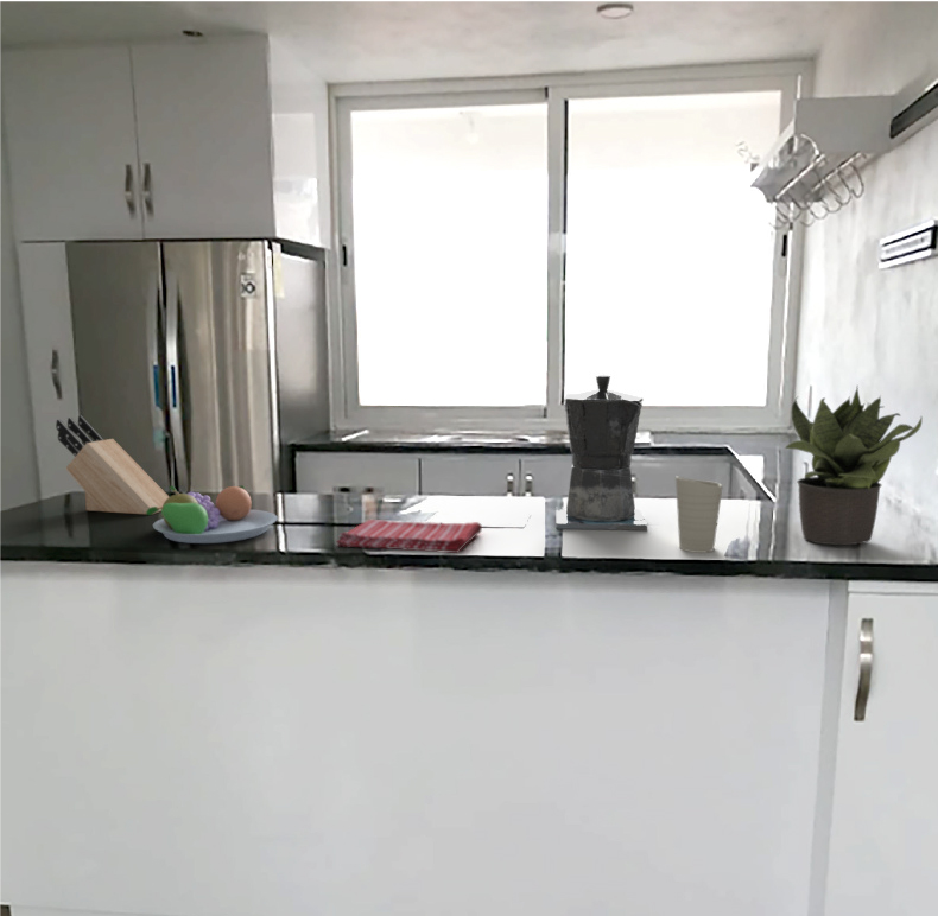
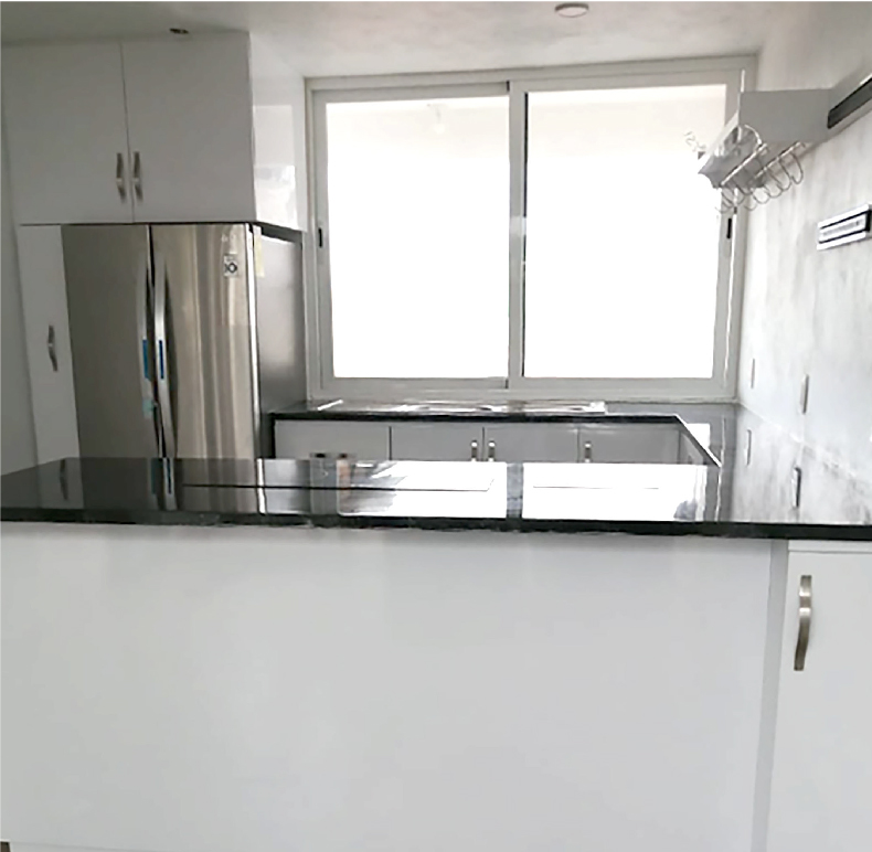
- fruit bowl (210, 509)
- knife block (113, 464)
- cup (697, 513)
- dish towel (412, 532)
- potted plant (838, 465)
- coffee maker (600, 447)
